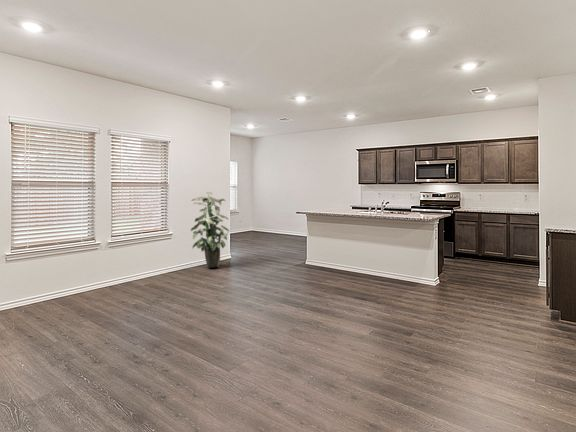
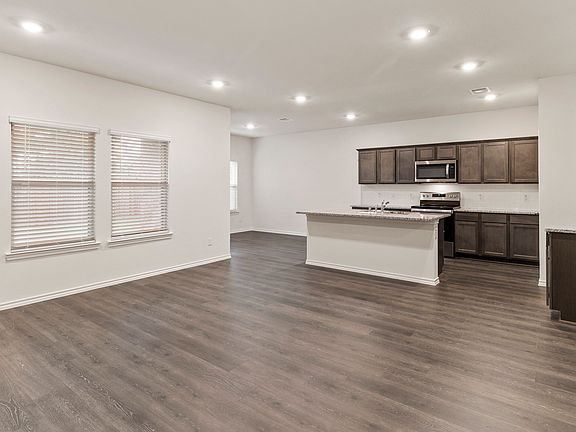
- indoor plant (209, 230)
